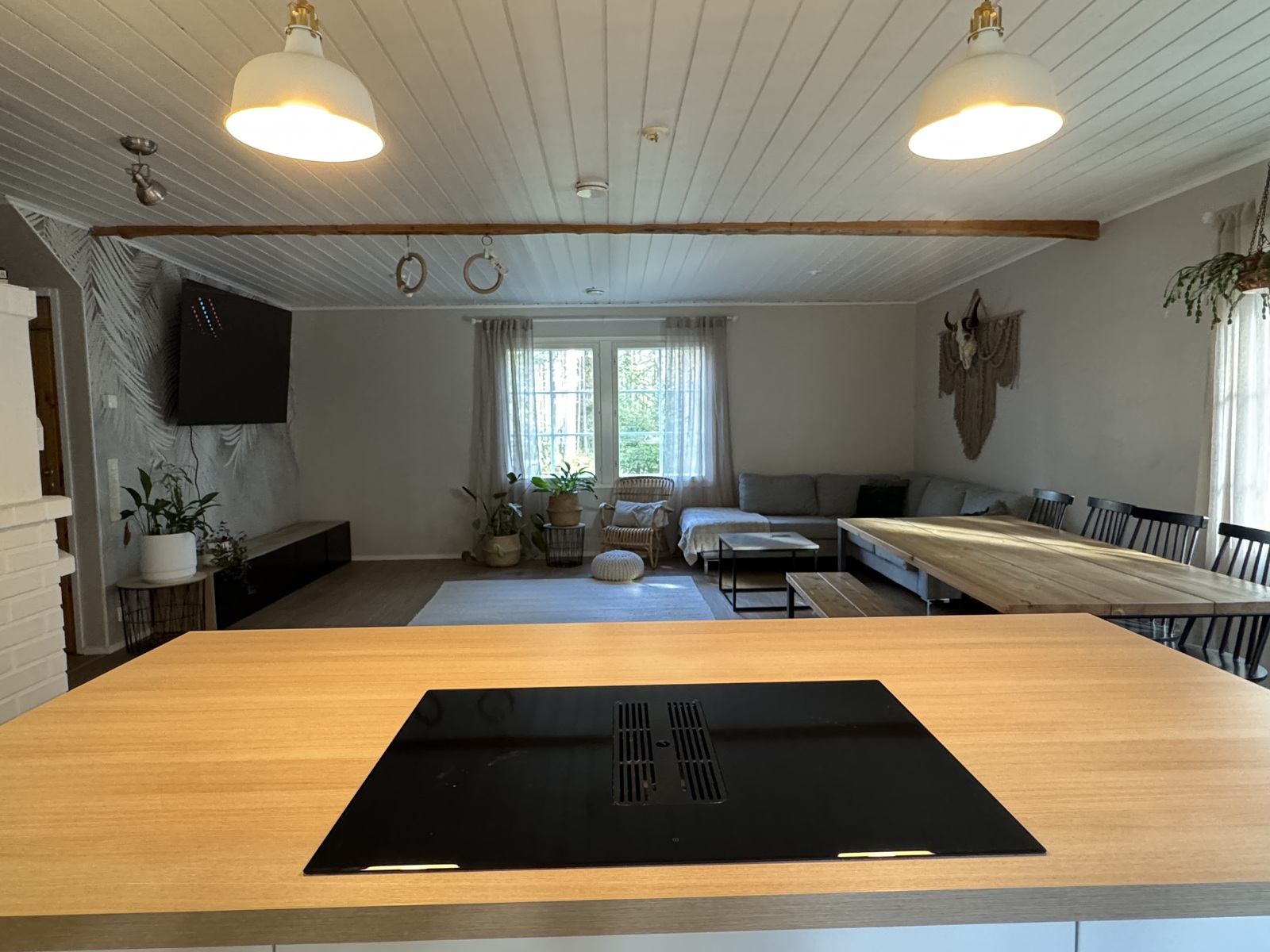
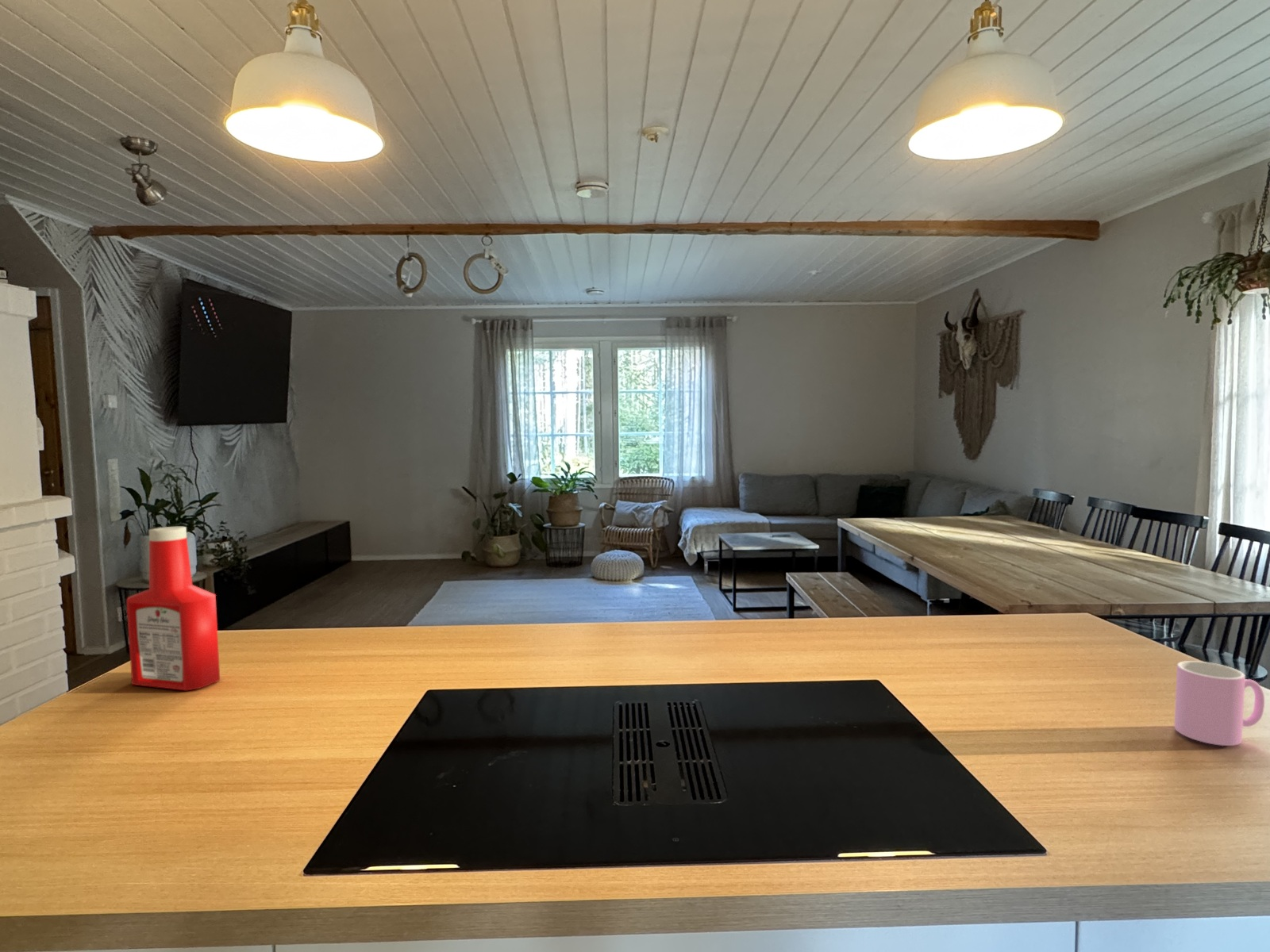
+ soap bottle (171, 605)
+ cup (1222, 702)
